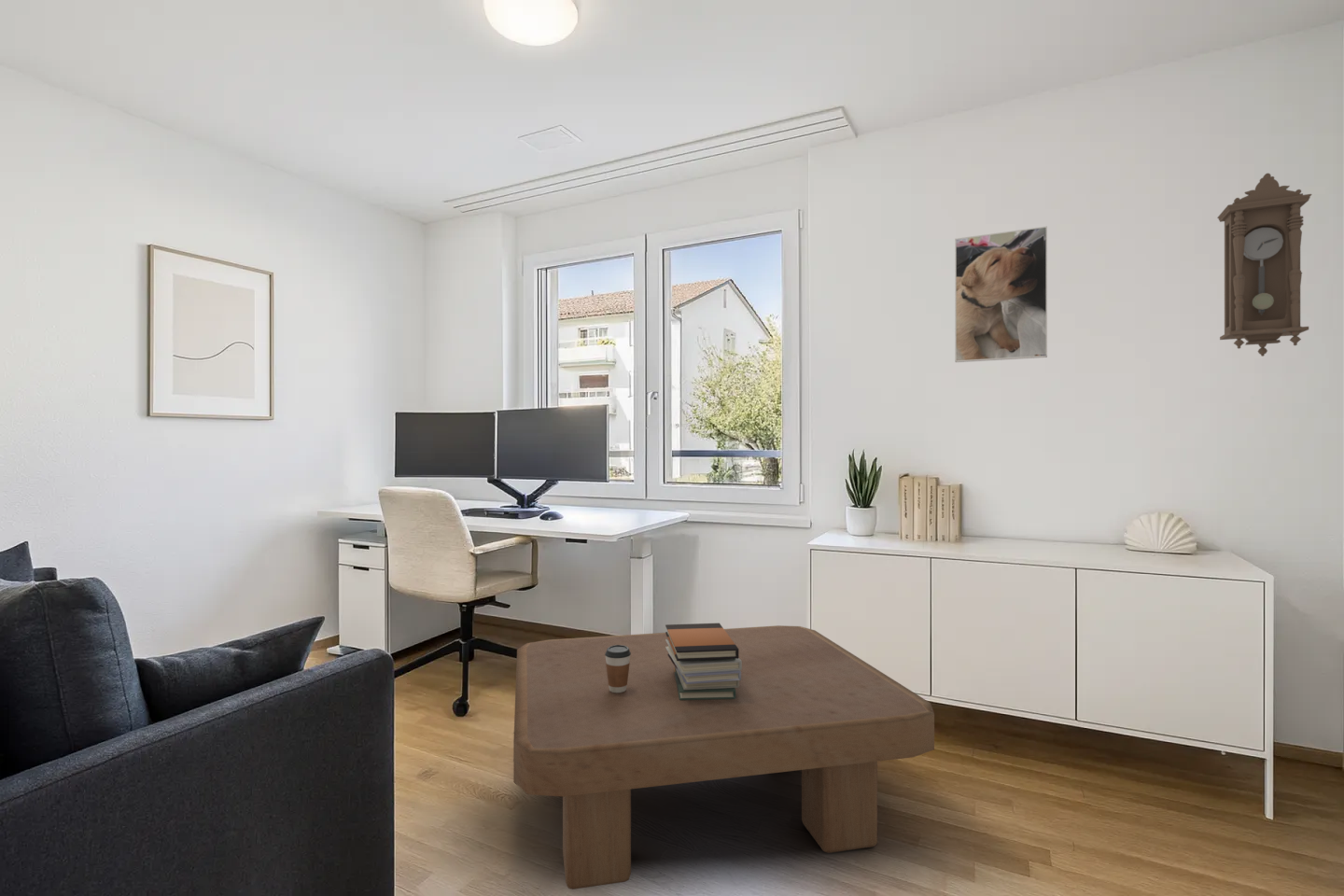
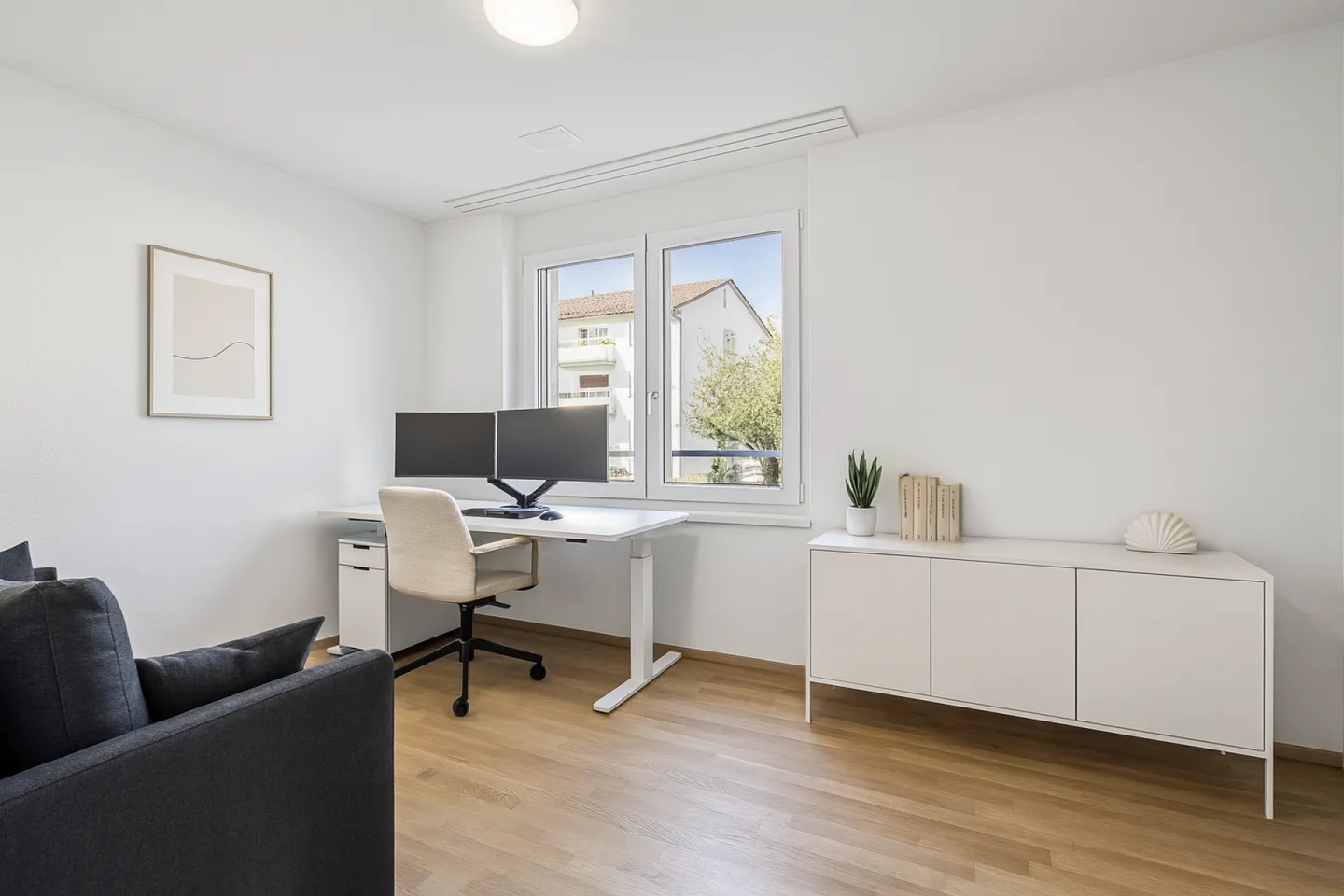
- pendulum clock (1262, 267)
- coffee table (699, 736)
- coffee cup (618, 668)
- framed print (1000, 296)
- book stack (701, 659)
